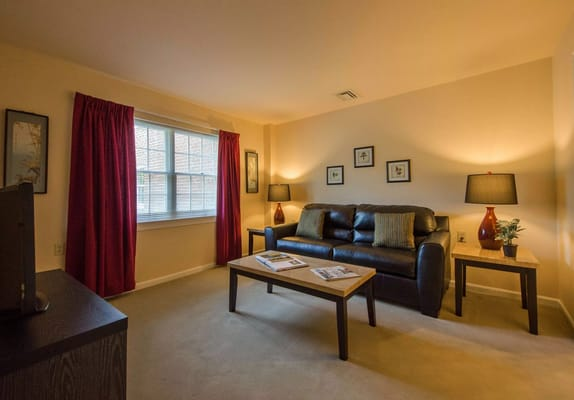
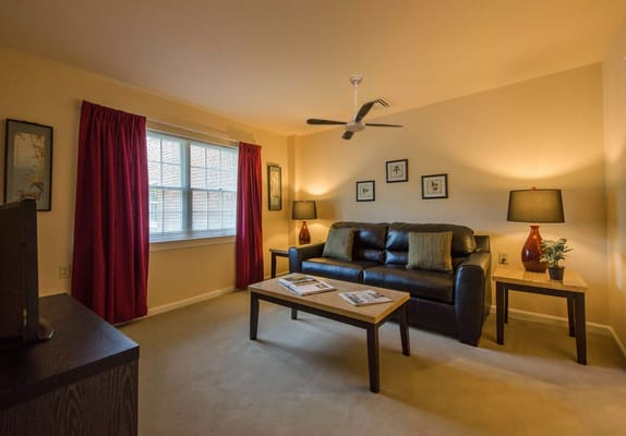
+ ceiling fan (354, 102)
